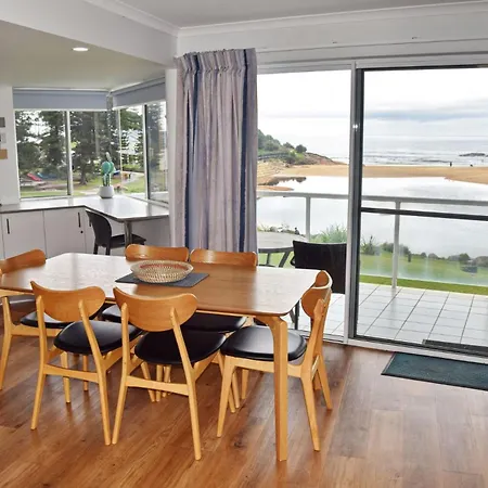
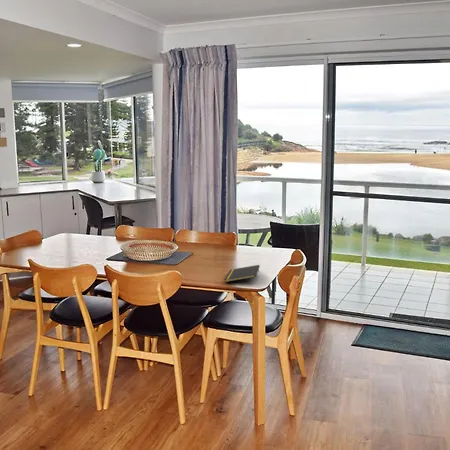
+ notepad (242, 273)
